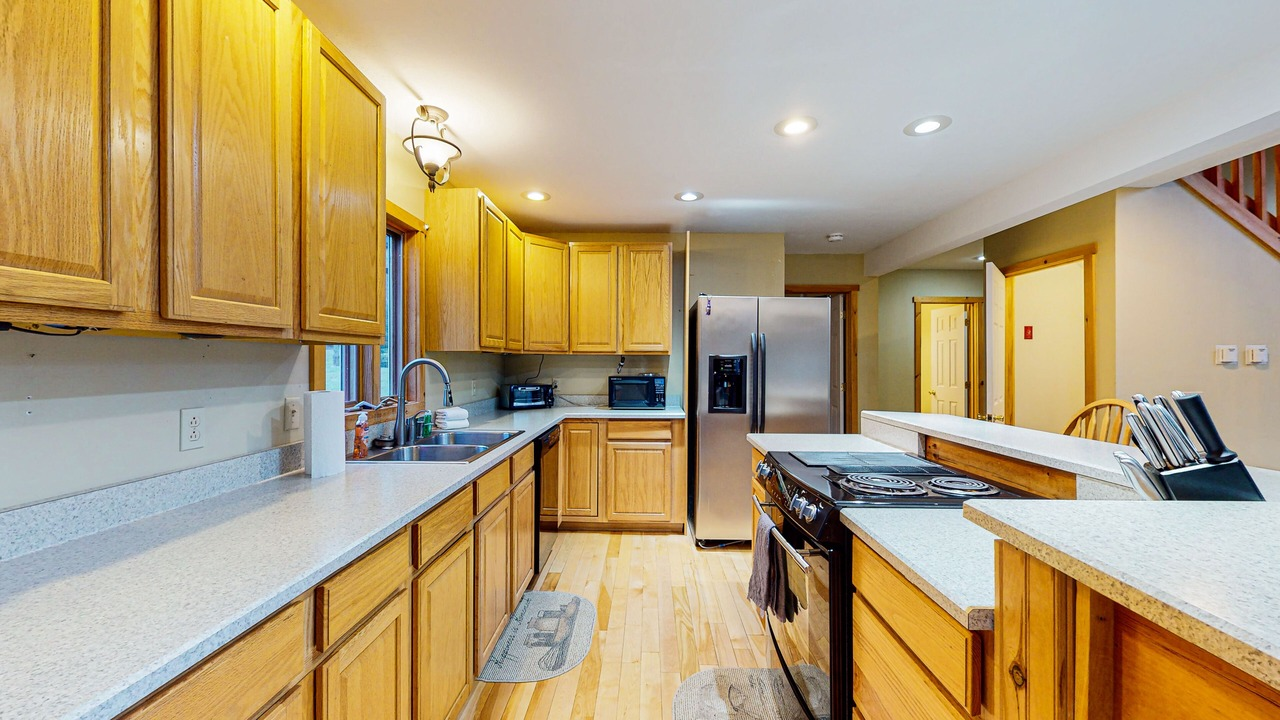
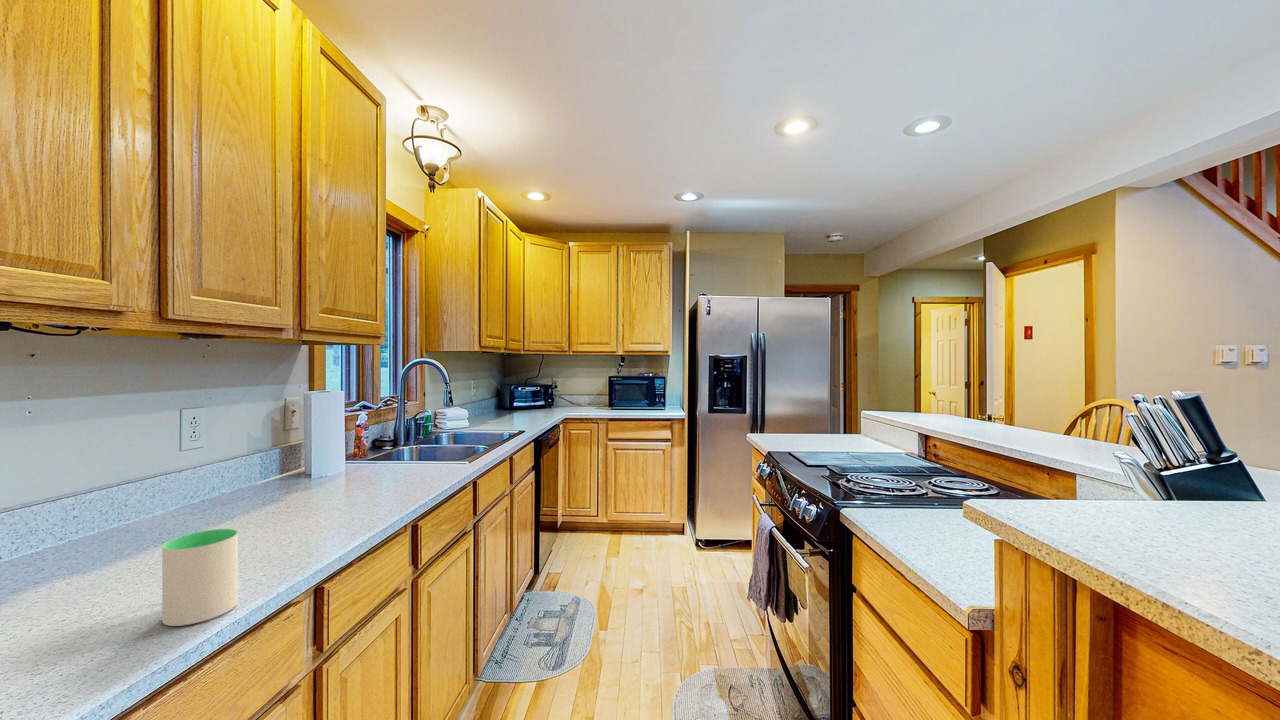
+ mug (203, 569)
